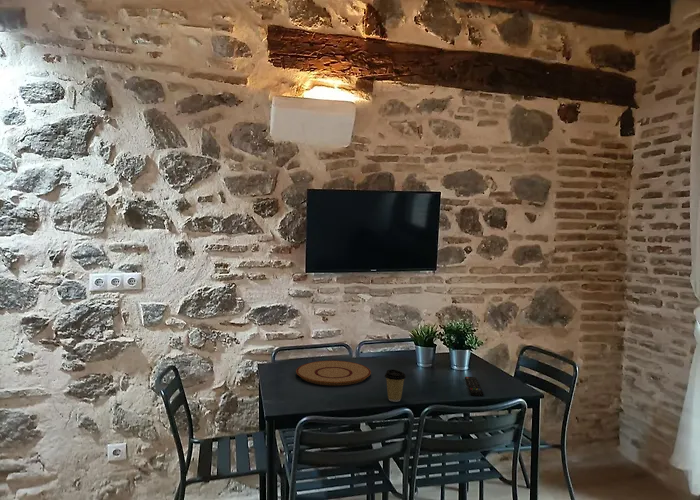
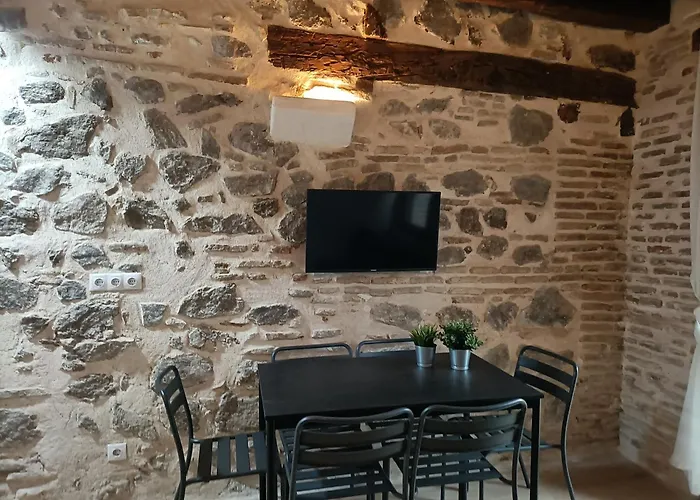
- remote control (473, 386)
- plate (333, 372)
- coffee cup (394, 385)
